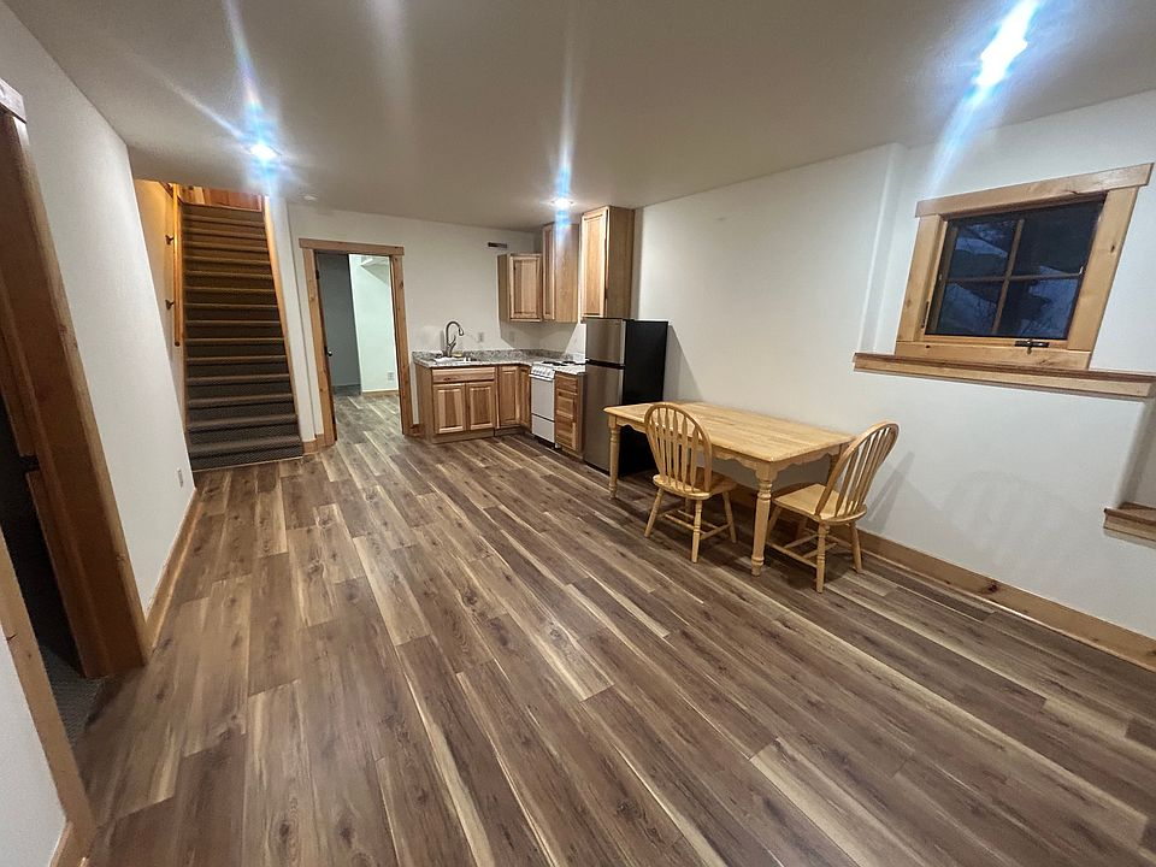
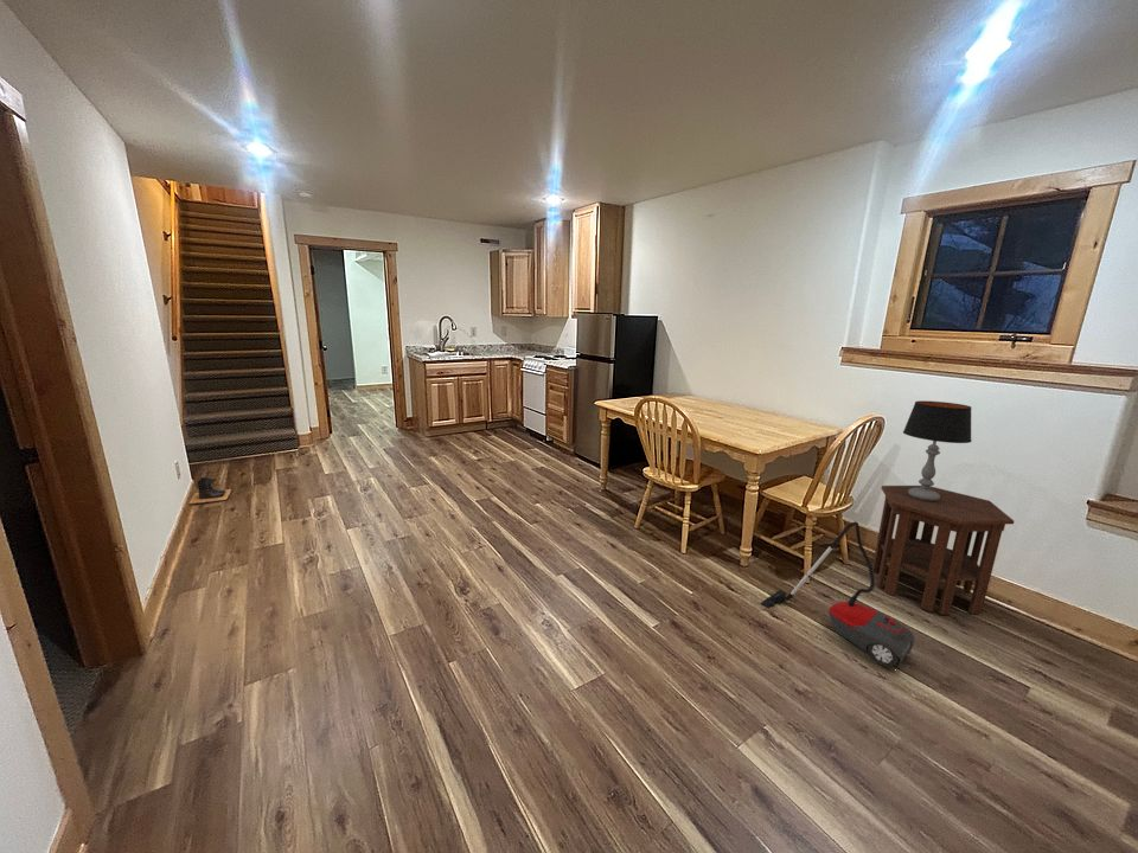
+ boots (209, 488)
+ side table (932, 545)
+ table lamp (932, 451)
+ vacuum cleaner (857, 591)
